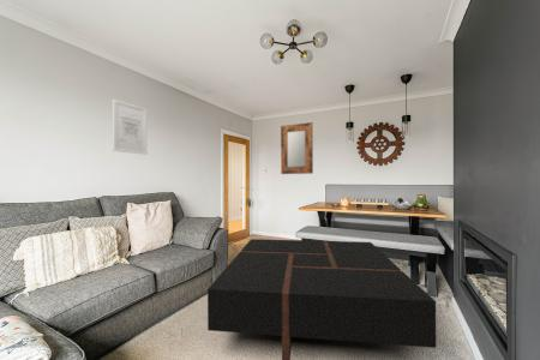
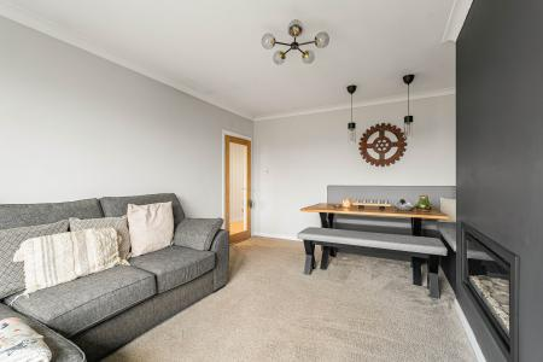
- coffee table (311, 287)
- home mirror (296, 149)
- wall art (131, 128)
